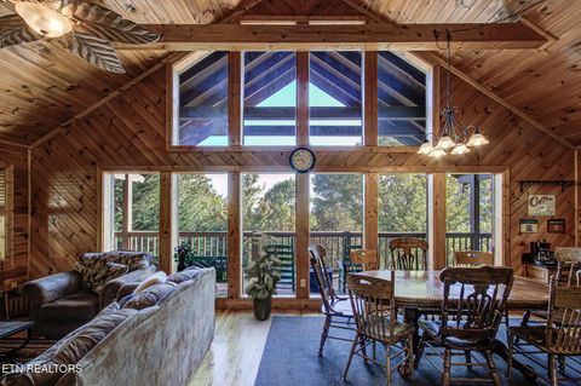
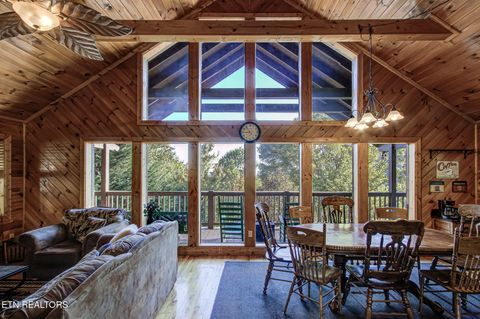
- indoor plant (260, 273)
